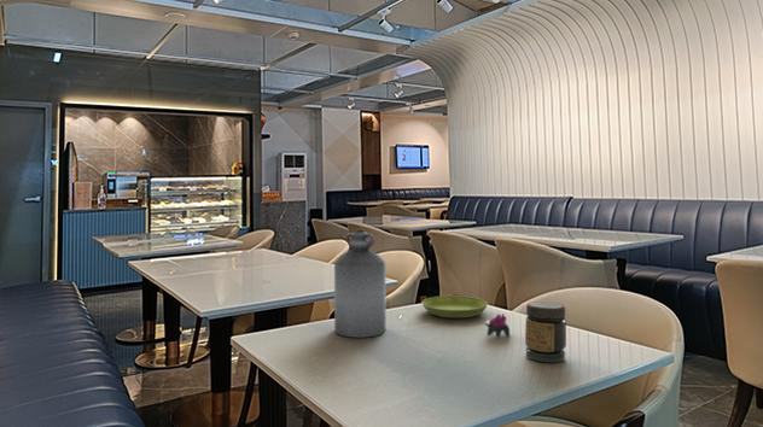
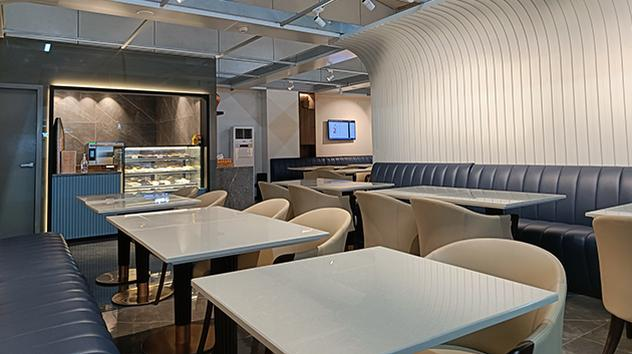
- jar (544, 331)
- bottle (360, 280)
- flower (497, 323)
- saucer (454, 306)
